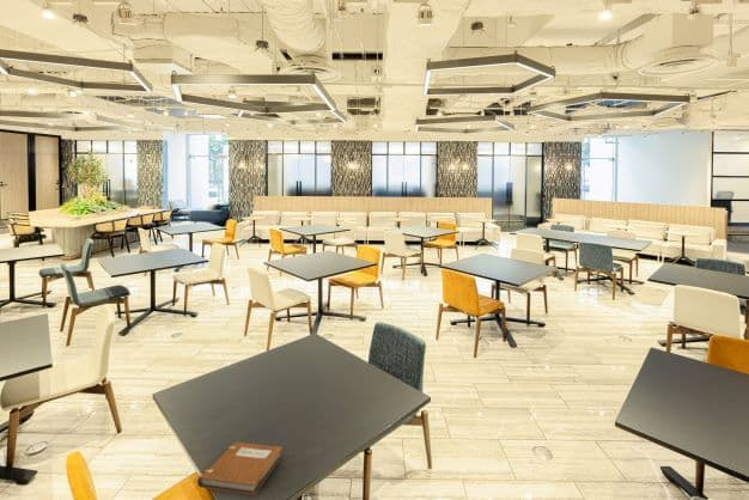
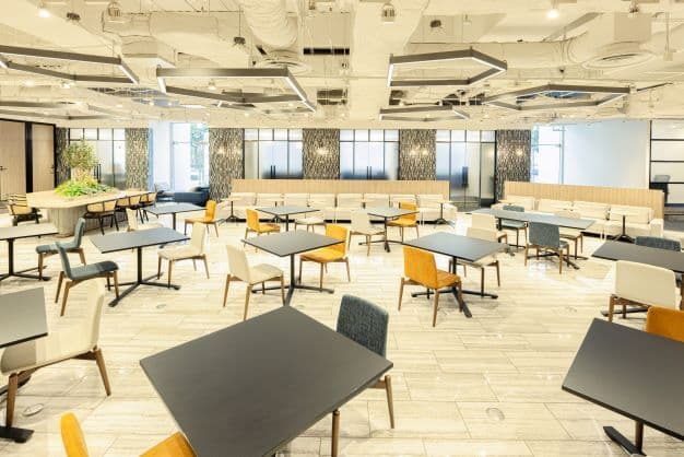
- notebook (243, 464)
